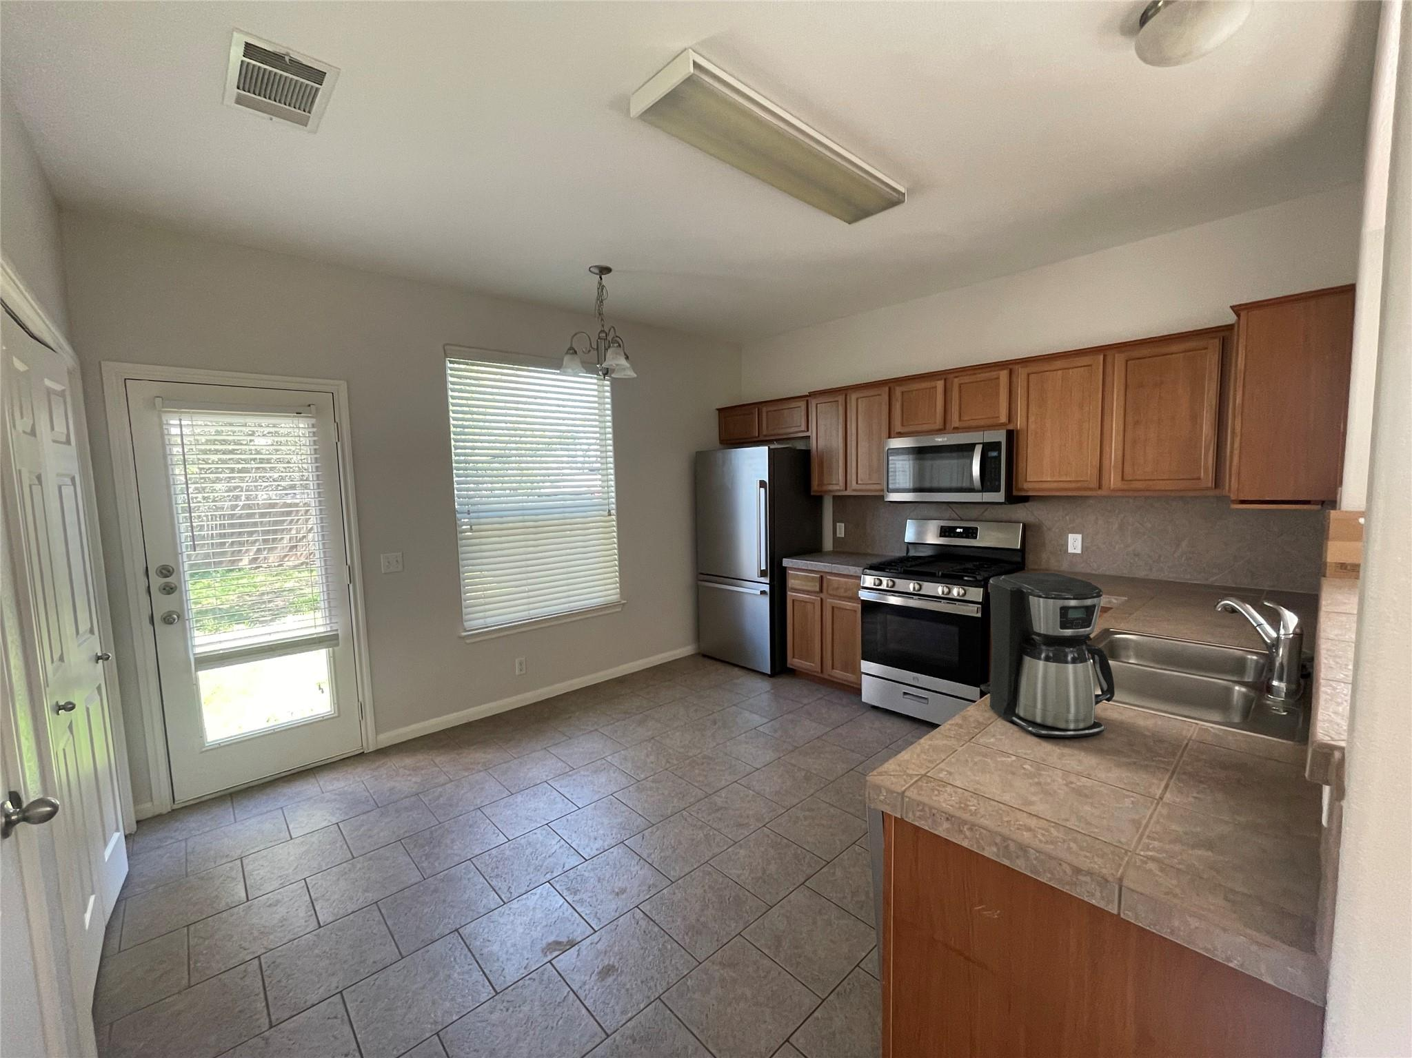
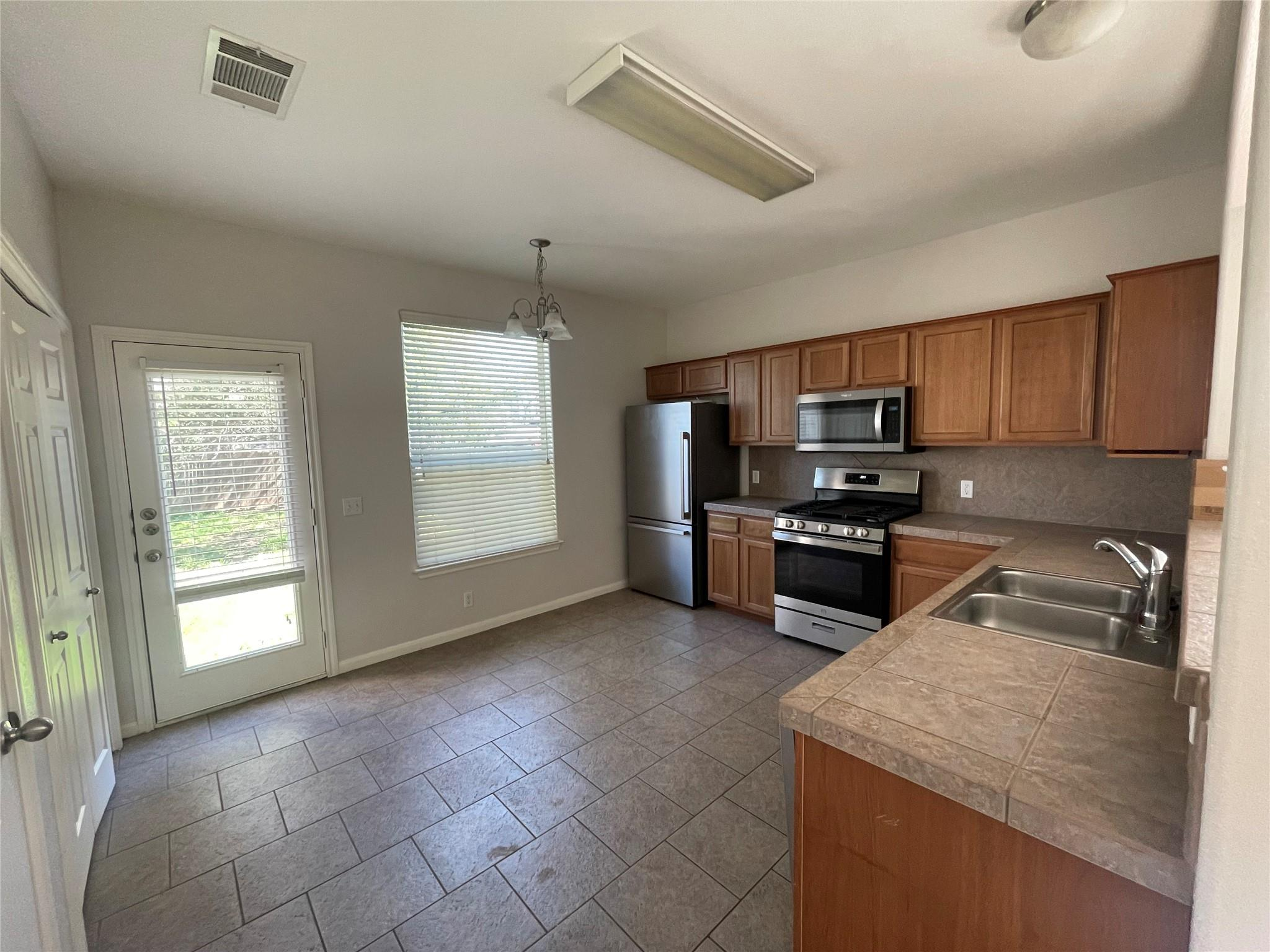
- coffee maker (1046, 645)
